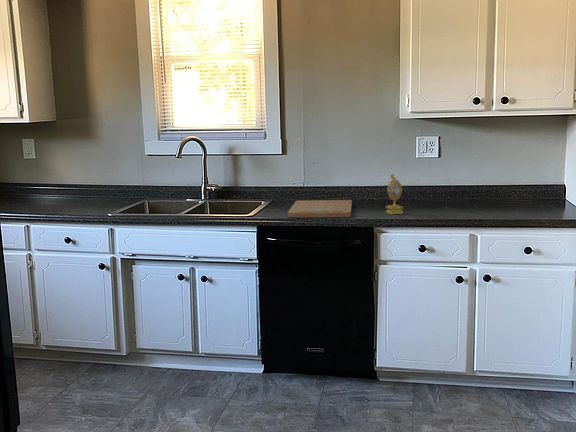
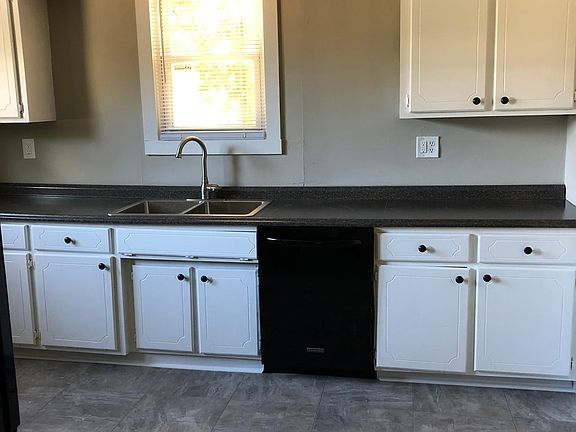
- decorative egg (394, 193)
- cutting board (321, 208)
